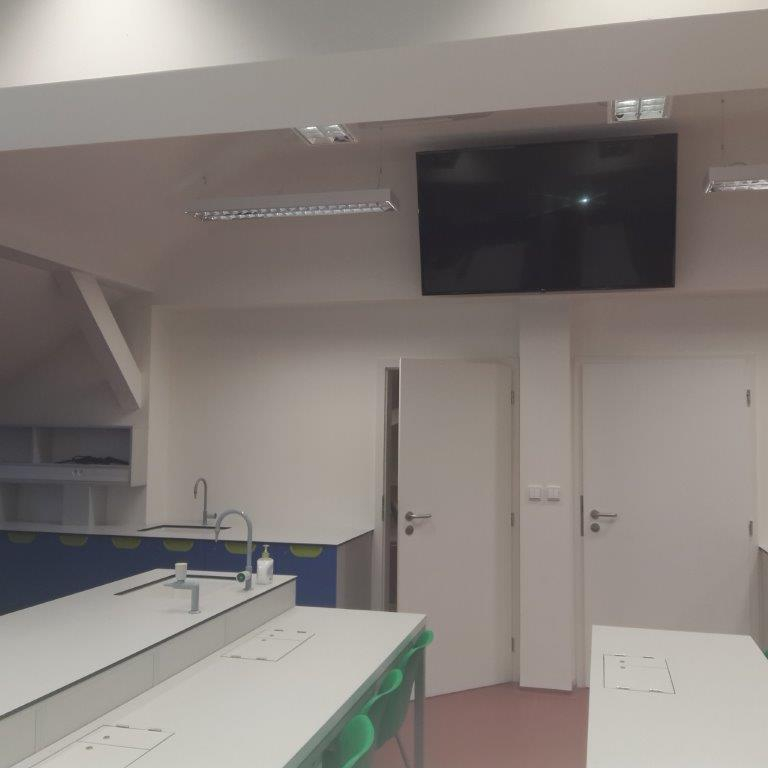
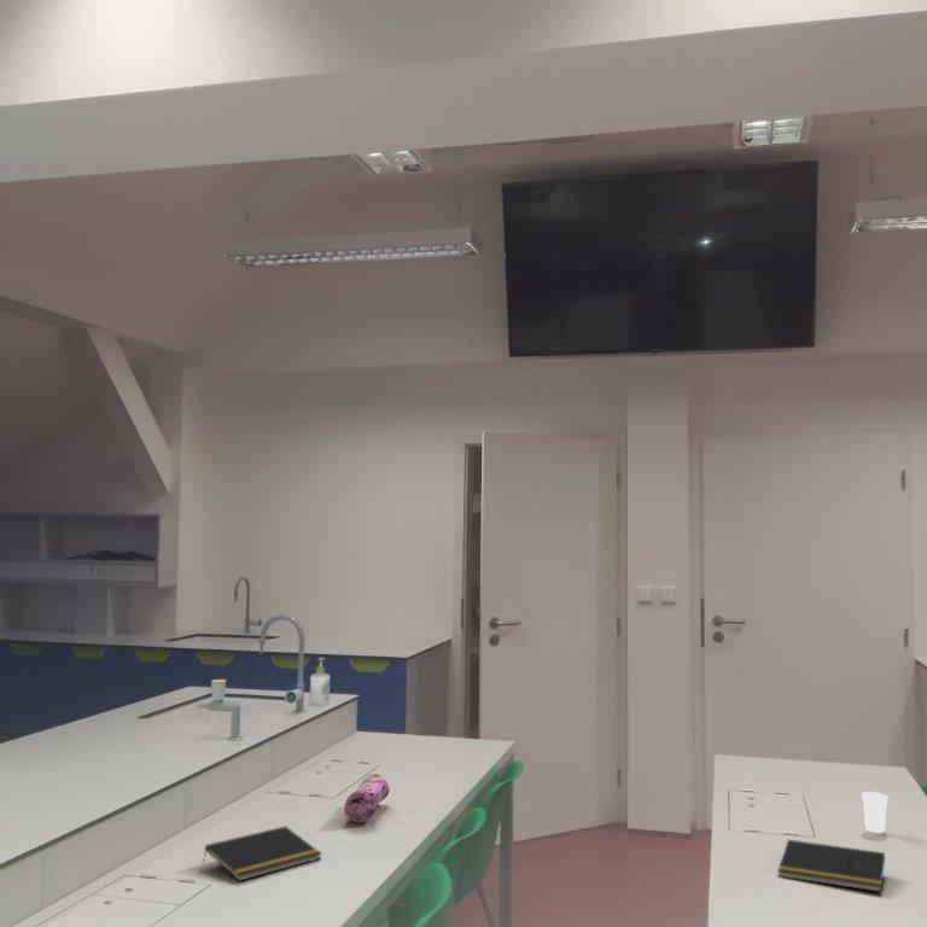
+ pencil case (367, 797)
+ notepad (263, 851)
+ cup (875, 811)
+ notepad (832, 864)
